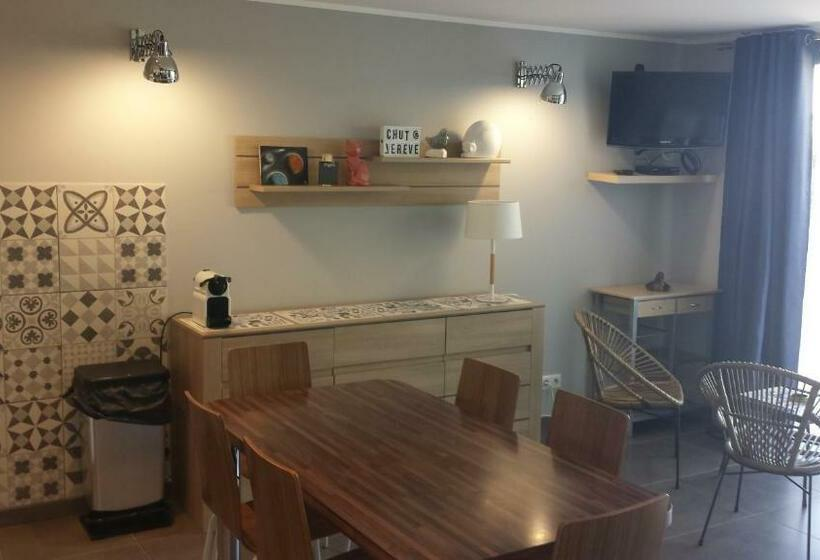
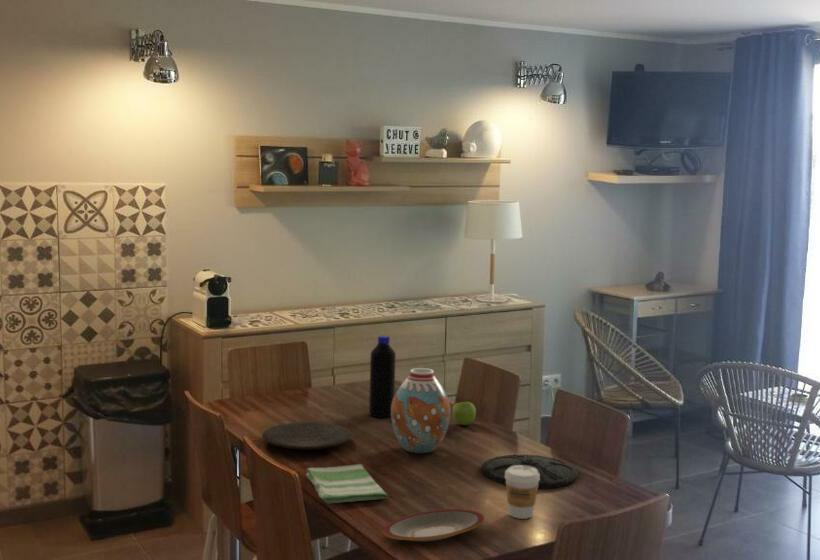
+ plate (529, 465)
+ vase (420, 409)
+ dish towel (344, 482)
+ coffee cup (521, 491)
+ plate (306, 438)
+ fruit (463, 412)
+ plate (434, 528)
+ bottle (382, 375)
